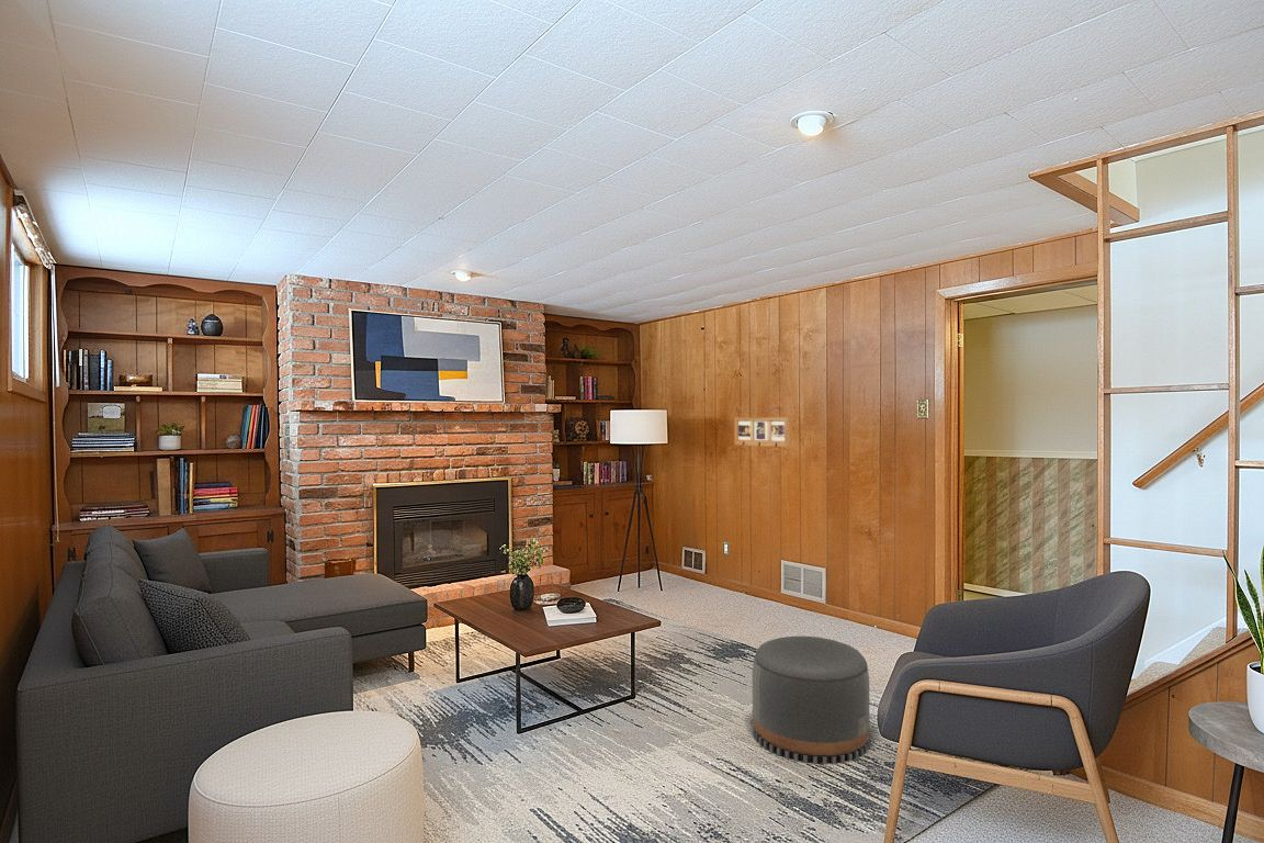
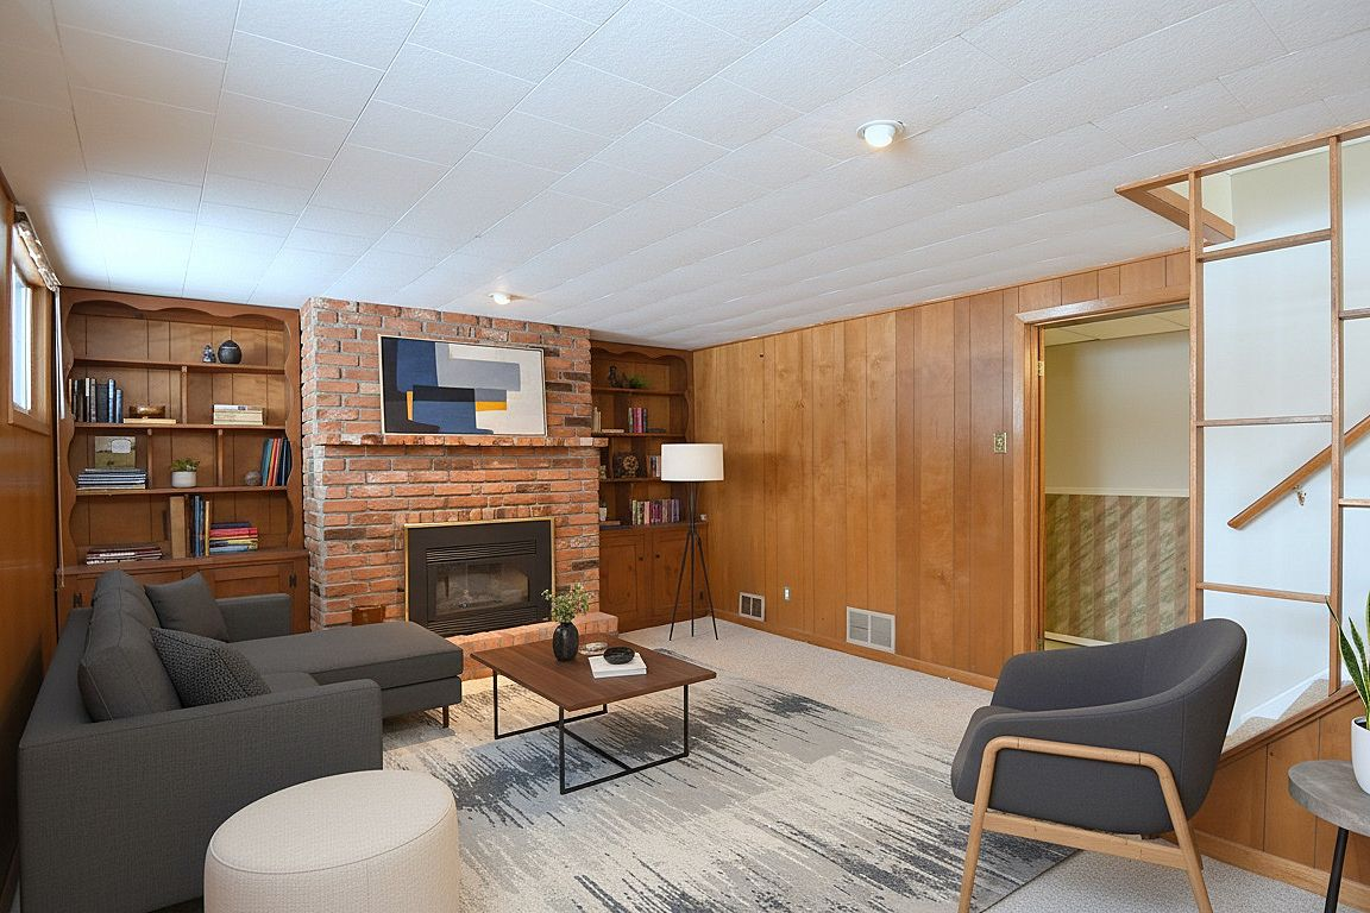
- pouf (810, 689)
- picture frame (759, 431)
